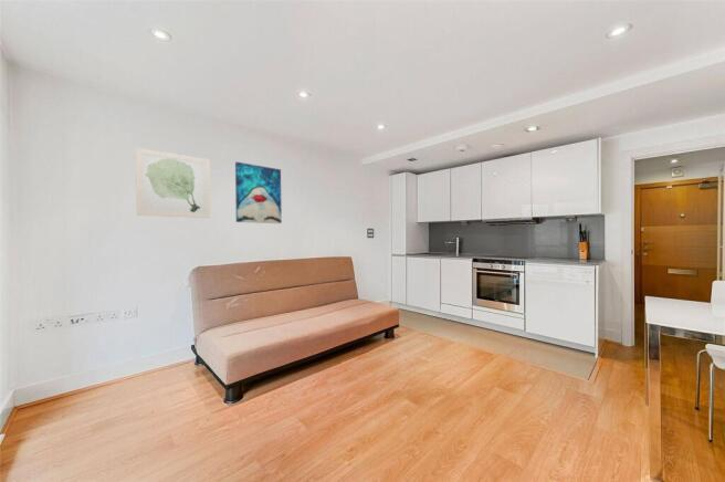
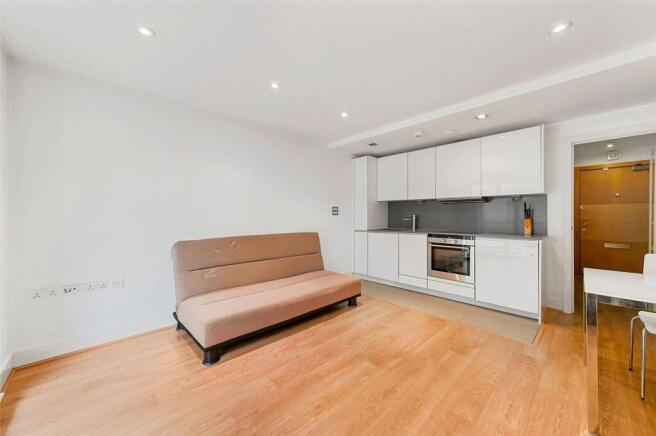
- wall art (176, 185)
- wall art (259, 193)
